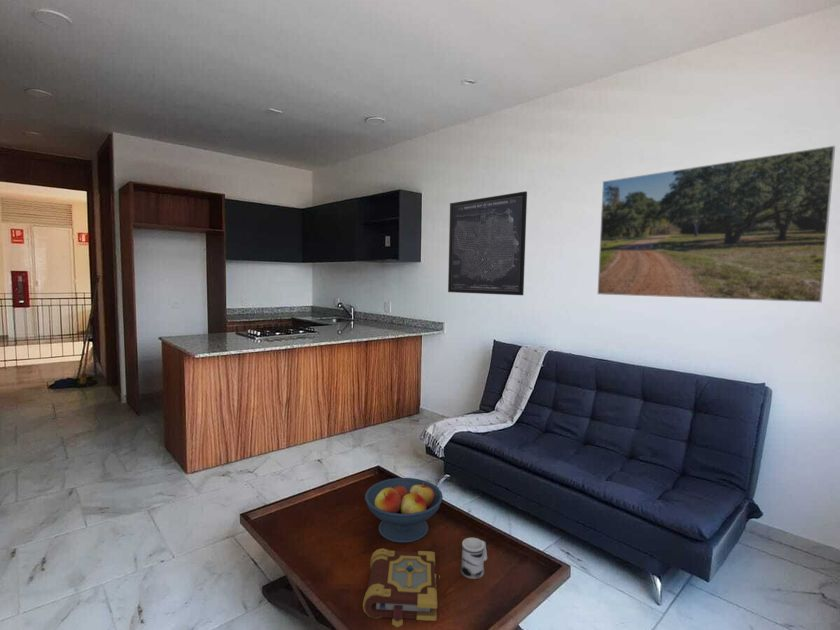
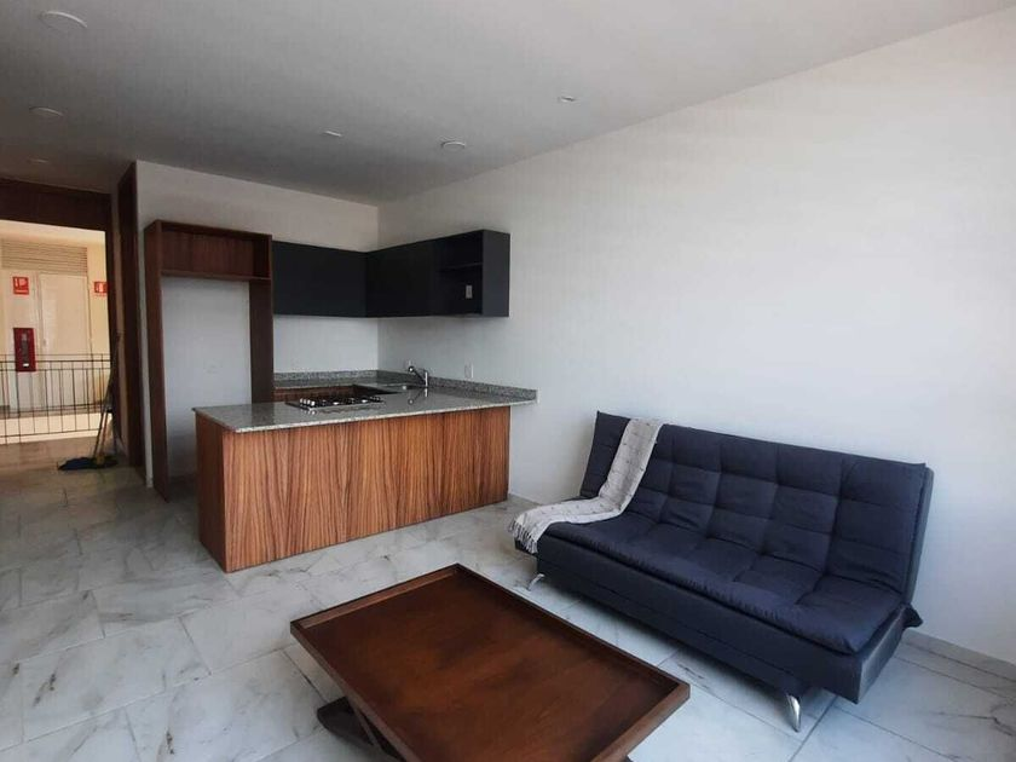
- book (403, 584)
- wall art (484, 246)
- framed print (696, 233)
- mug (475, 555)
- fruit bowl (403, 505)
